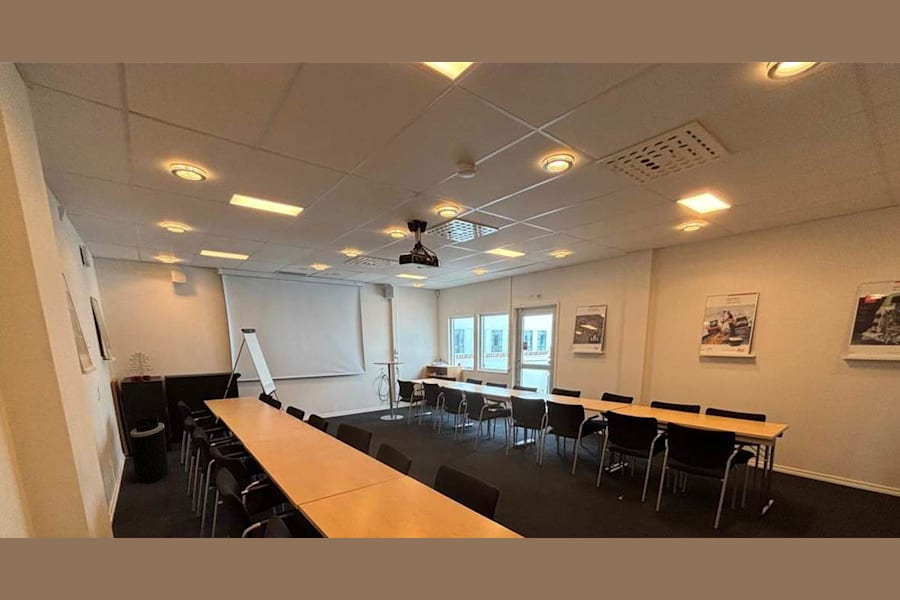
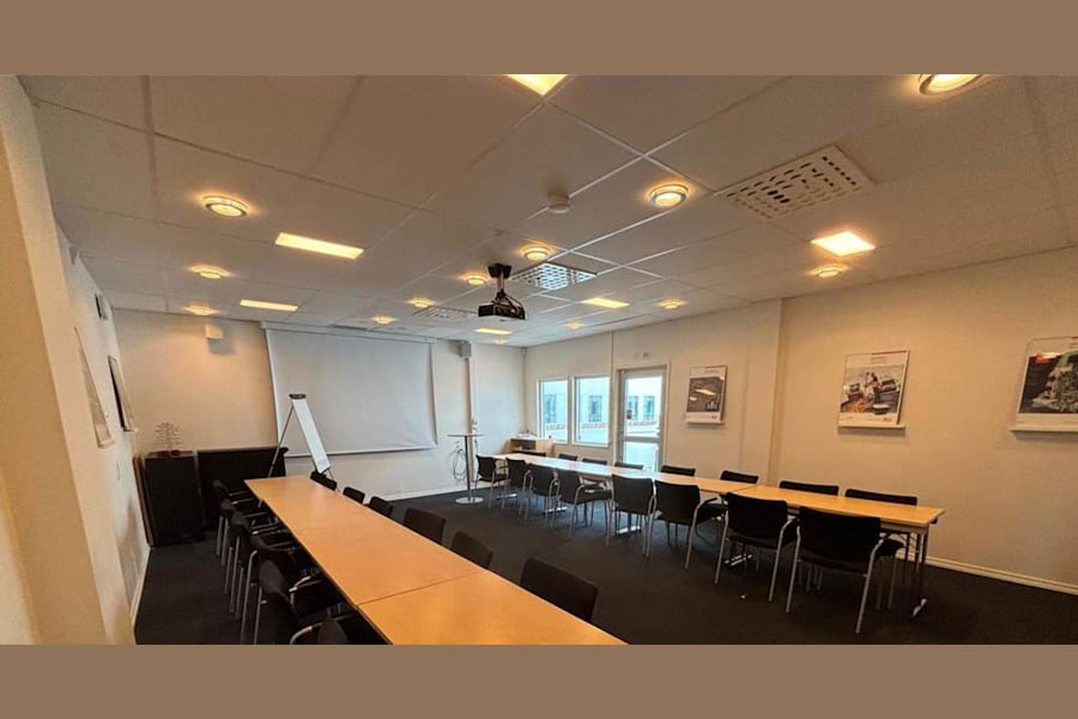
- trash can (149, 447)
